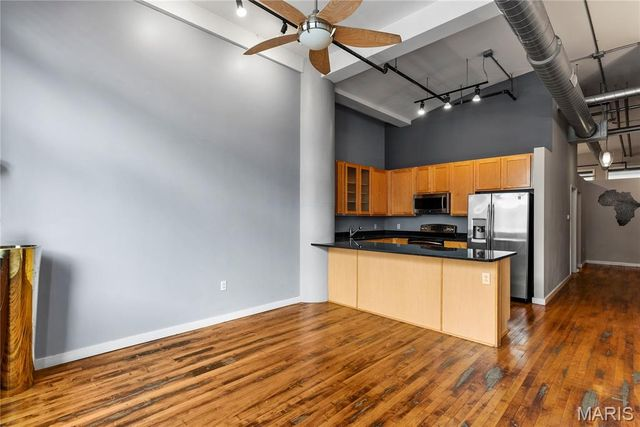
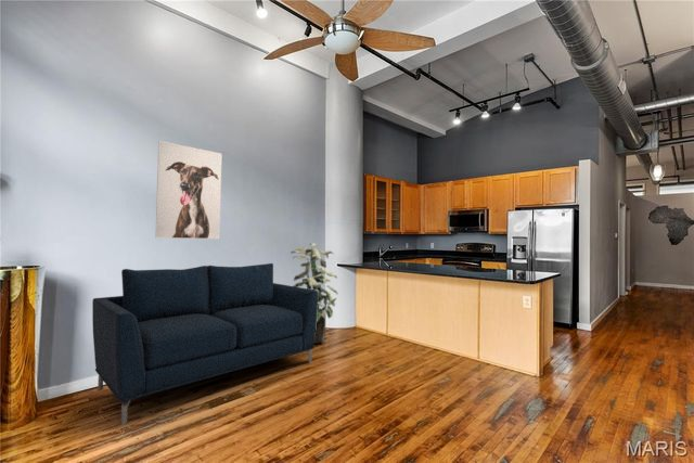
+ sofa (216, 320)
+ indoor plant (314, 290)
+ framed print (190, 193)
